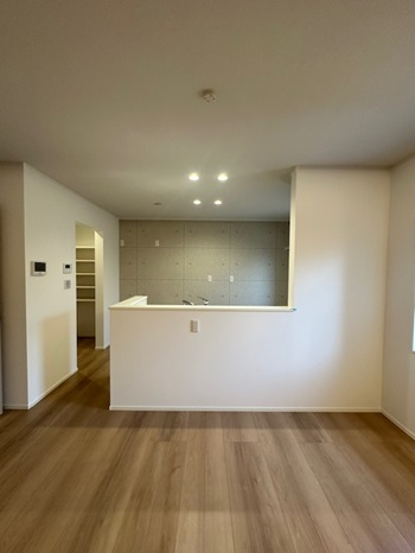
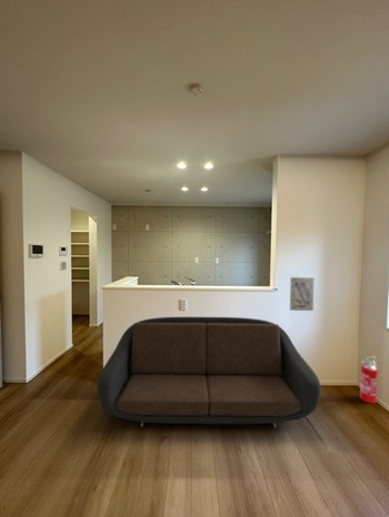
+ wall art (301, 293)
+ sofa (207, 365)
+ fire extinguisher (369, 377)
